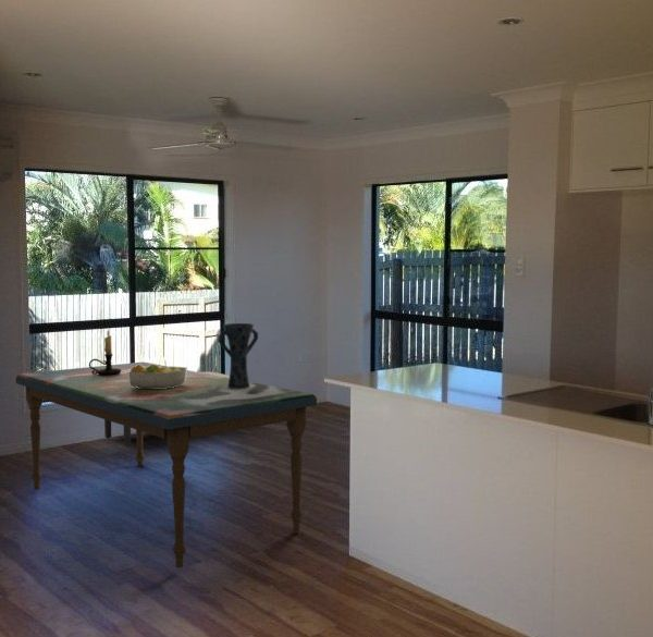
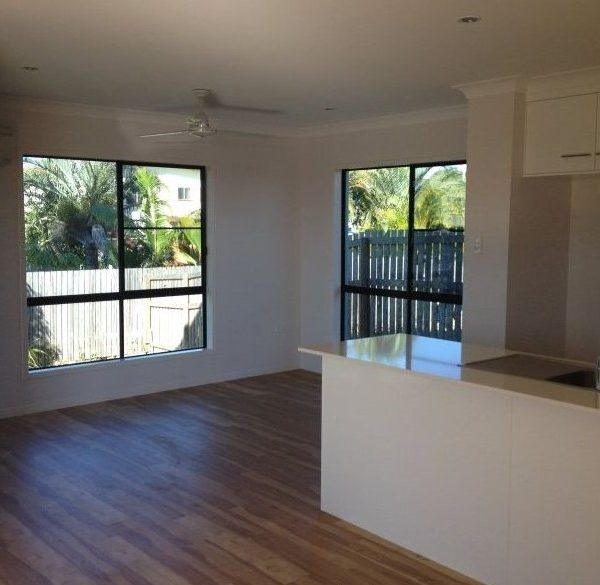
- bench (201, 372)
- dining table (157, 436)
- vase (238, 355)
- candle holder (104, 351)
- fruit bowl (158, 373)
